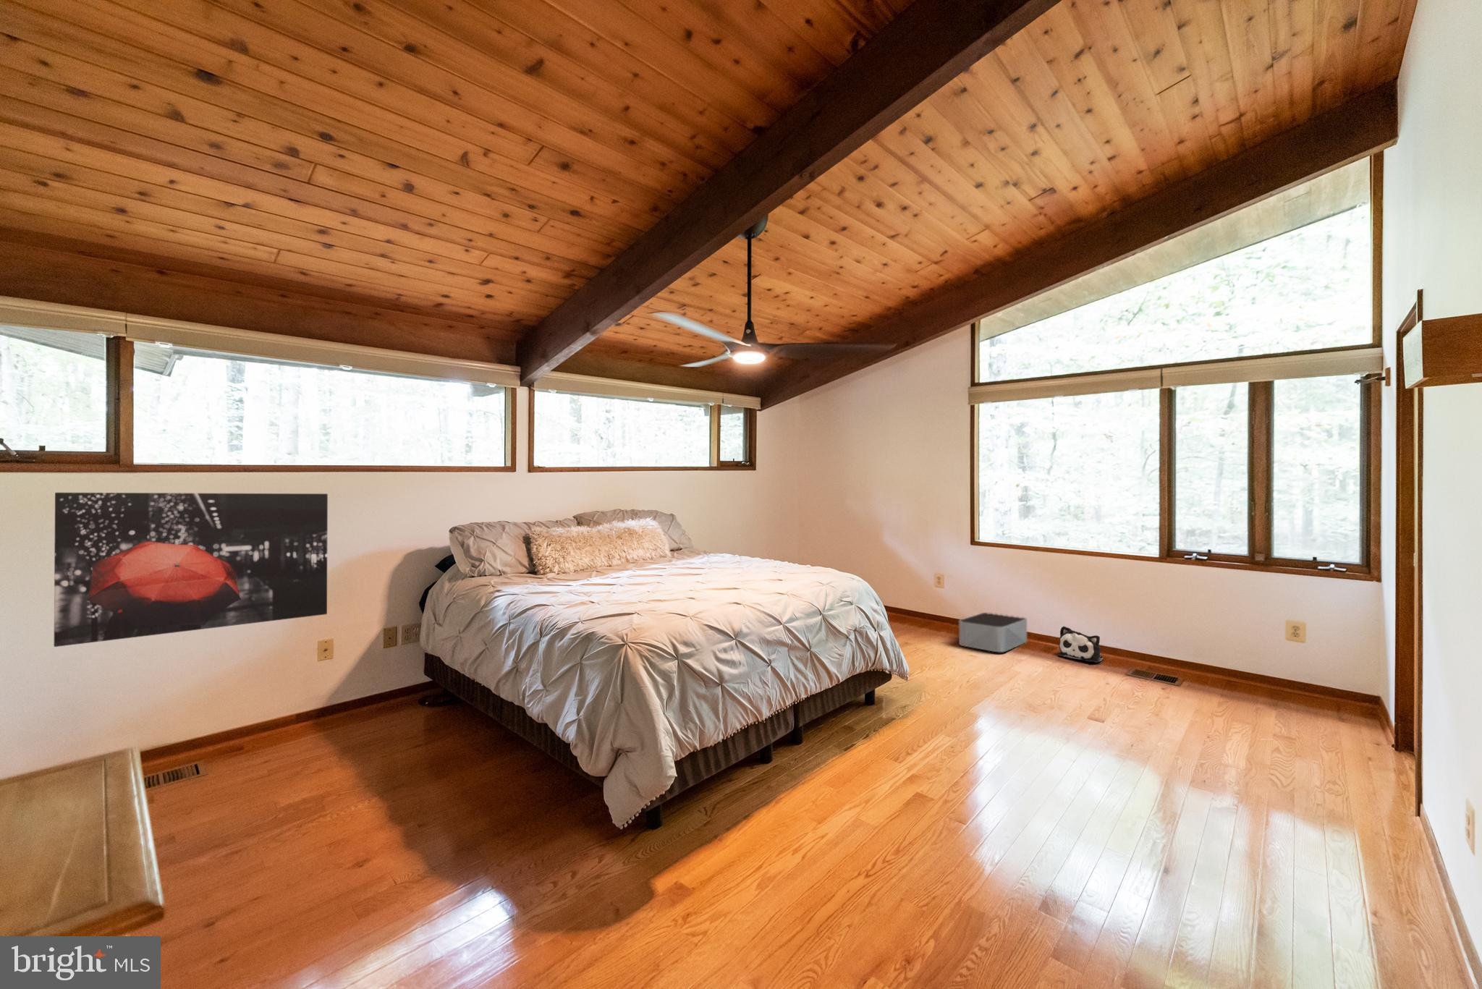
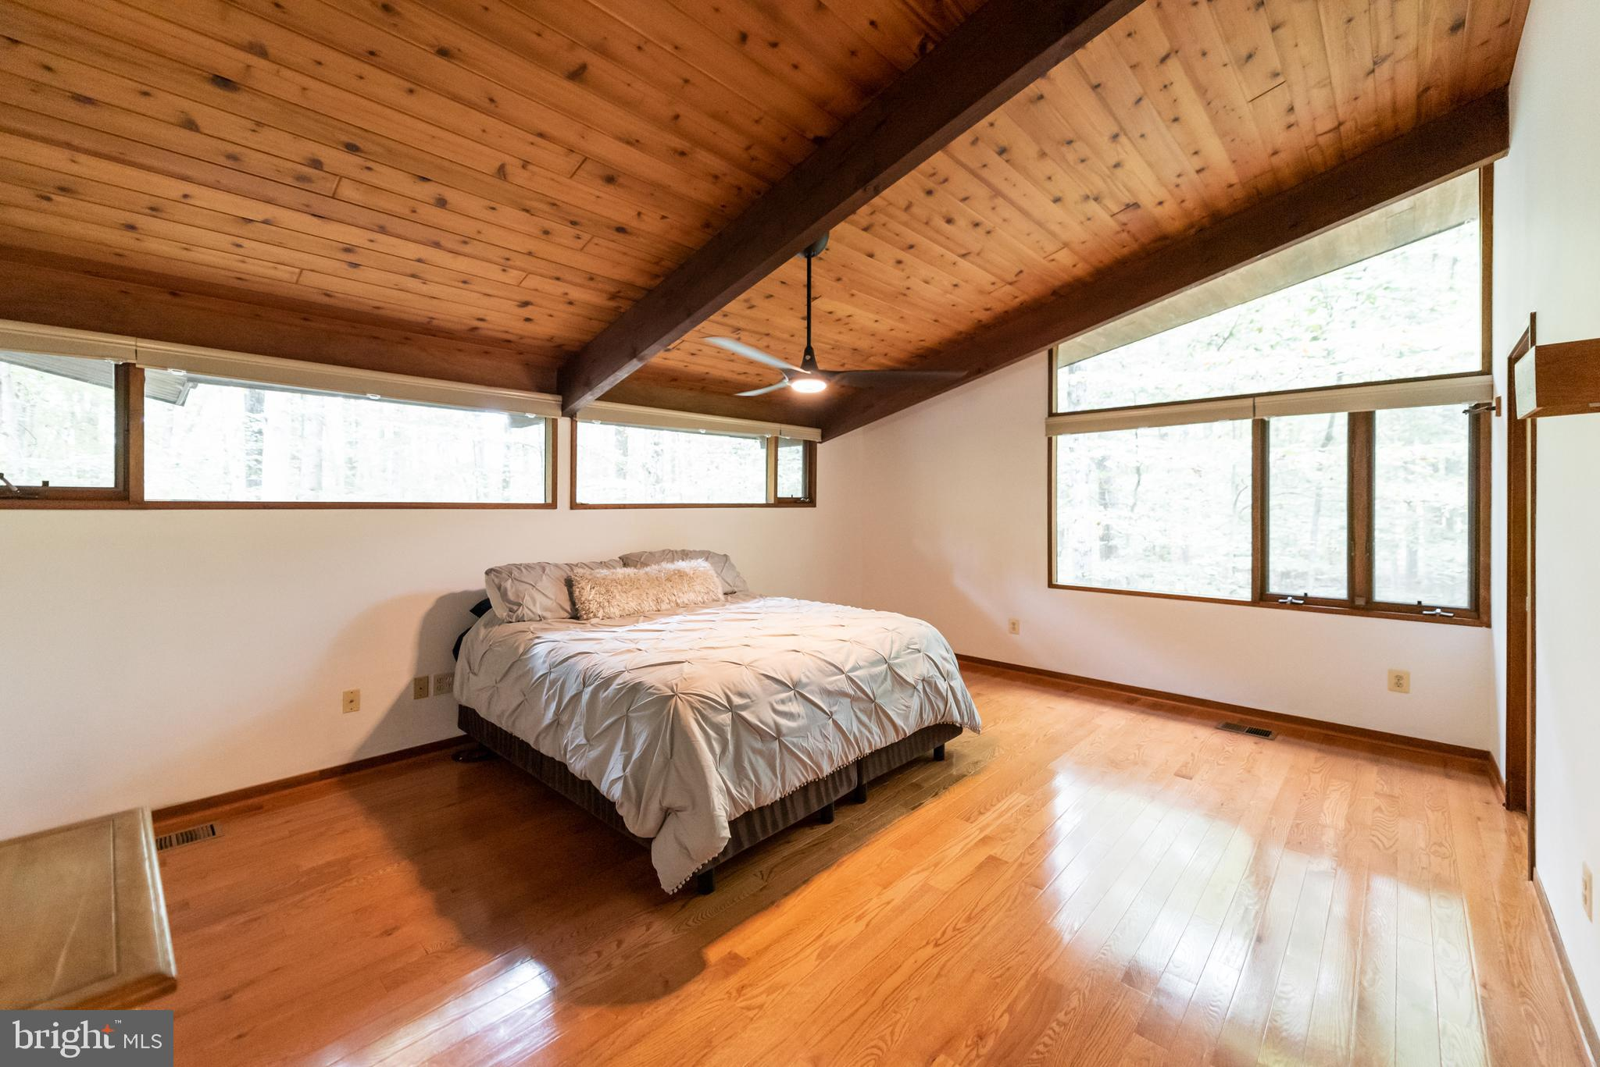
- wall art (207, 560)
- storage bin (993, 631)
- plush toy (1081, 641)
